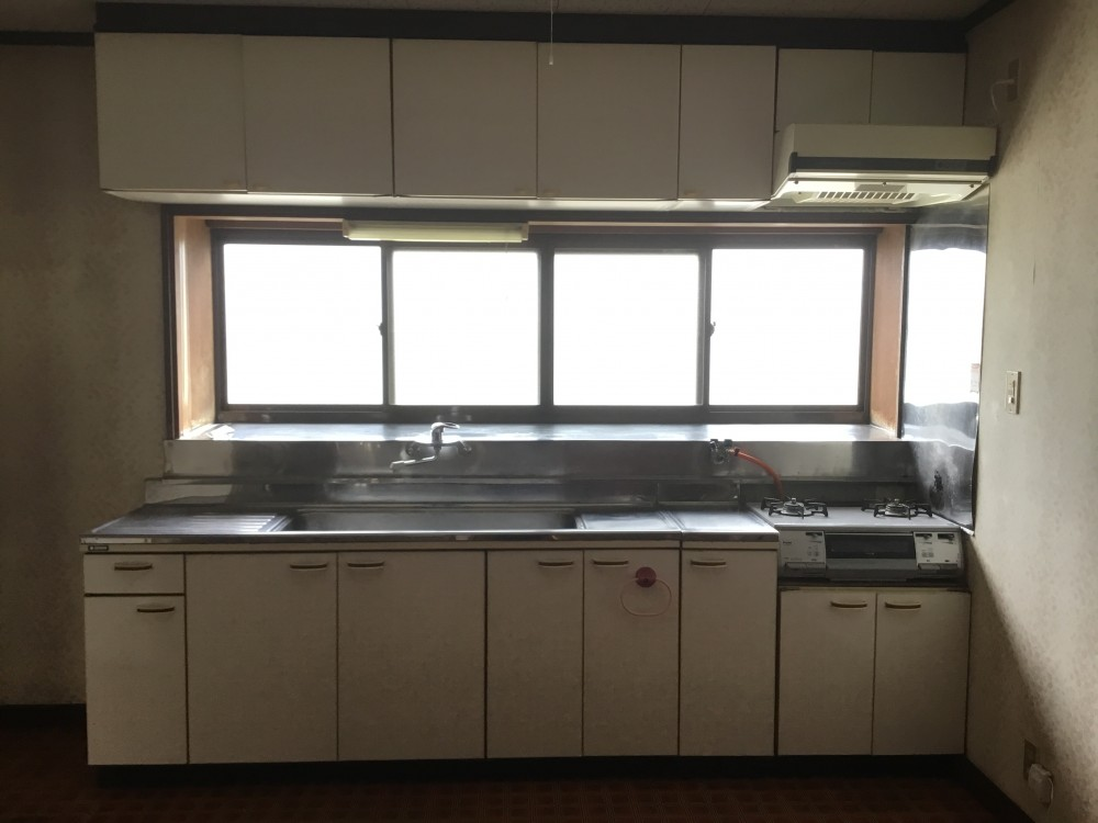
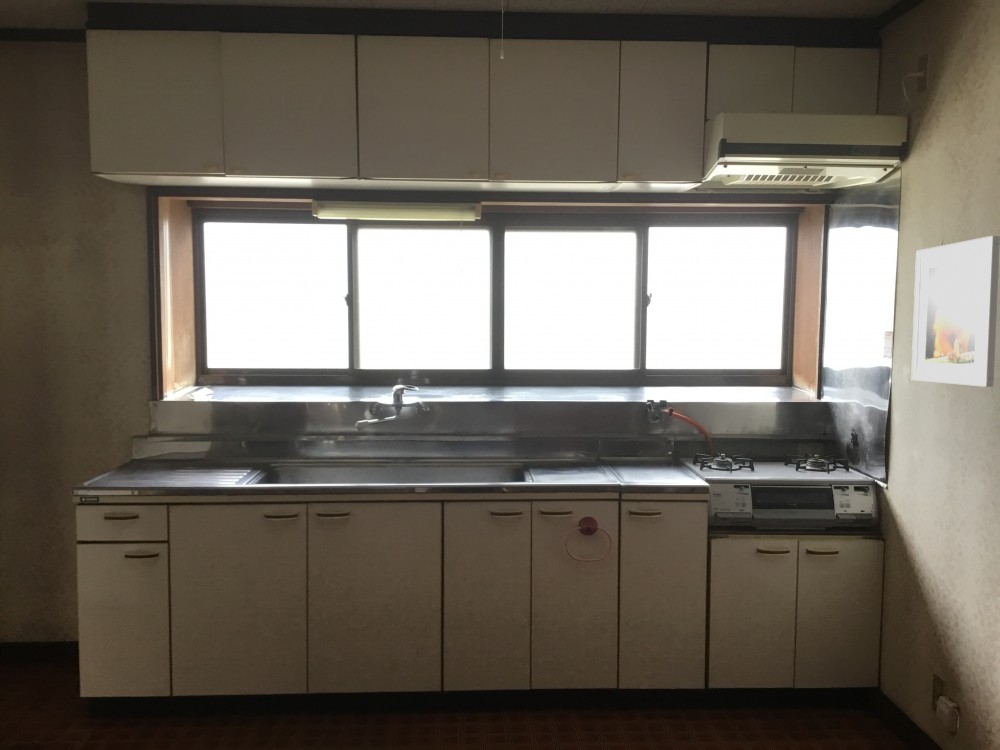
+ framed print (951, 313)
